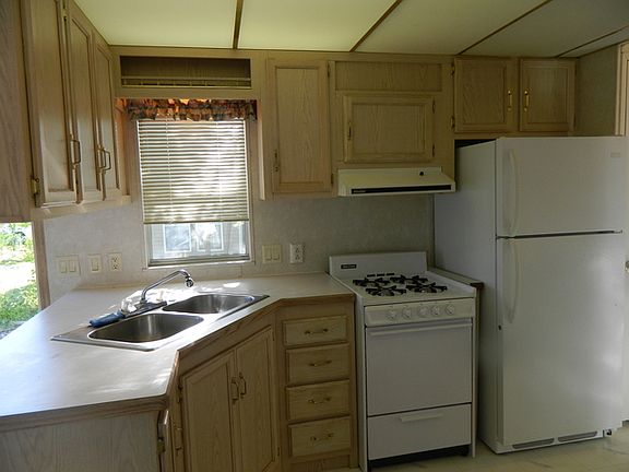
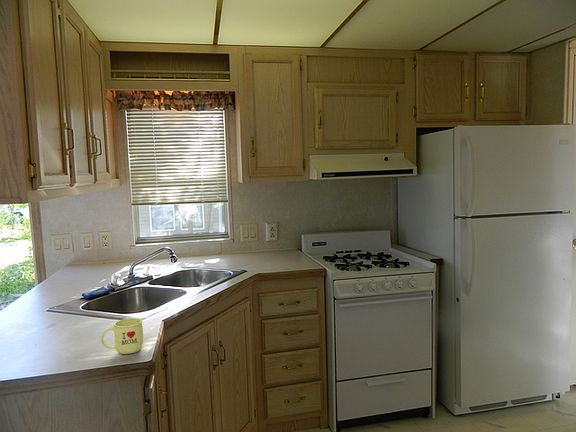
+ mug (122, 337)
